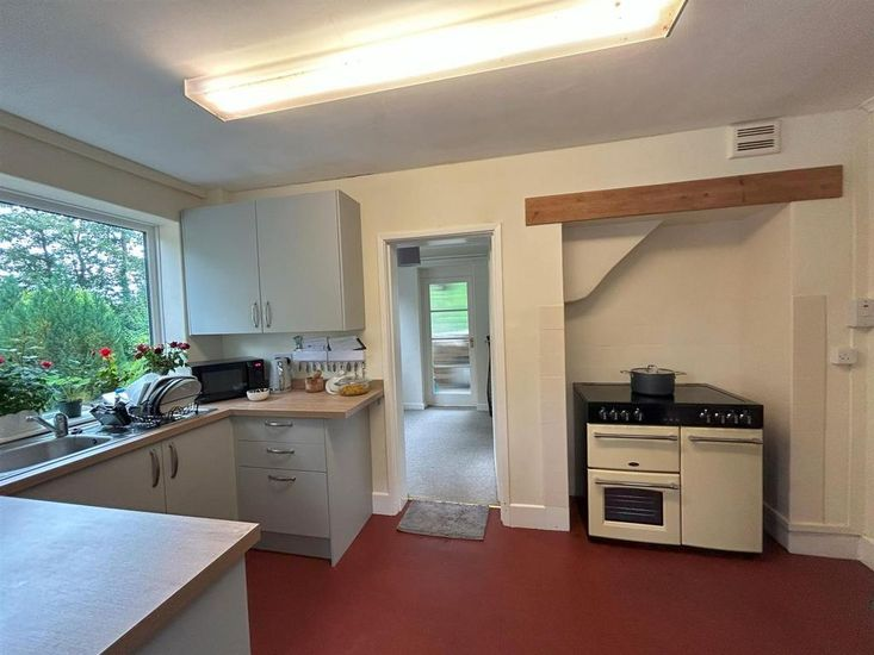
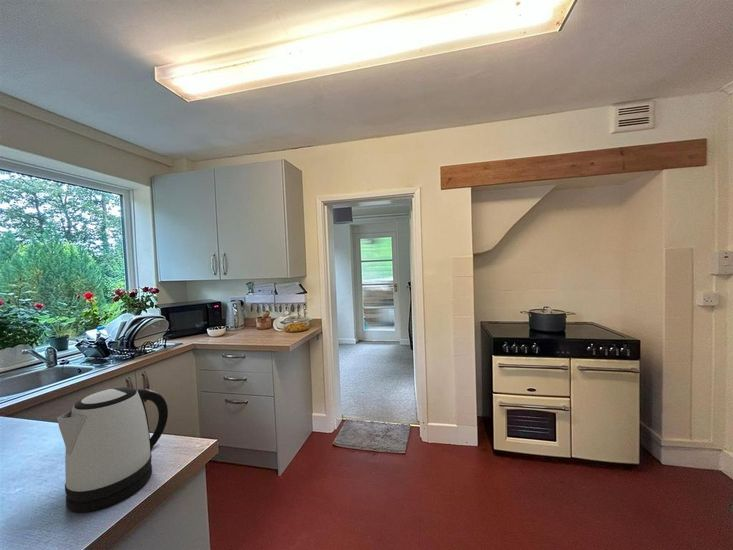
+ kettle (120, 434)
